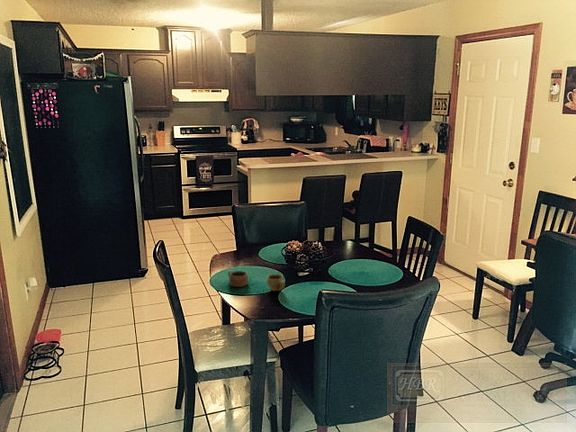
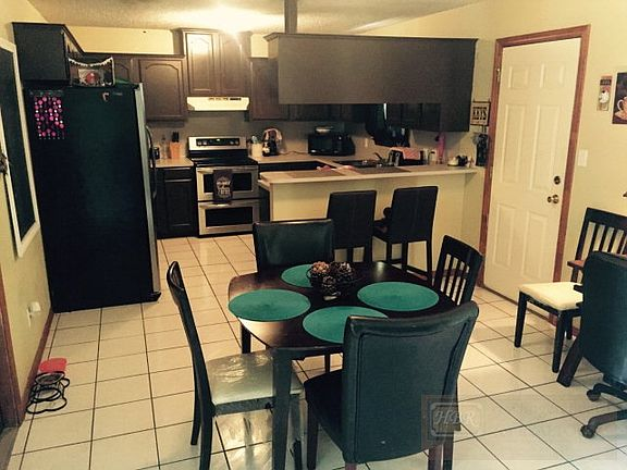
- cup (276, 284)
- cup (237, 277)
